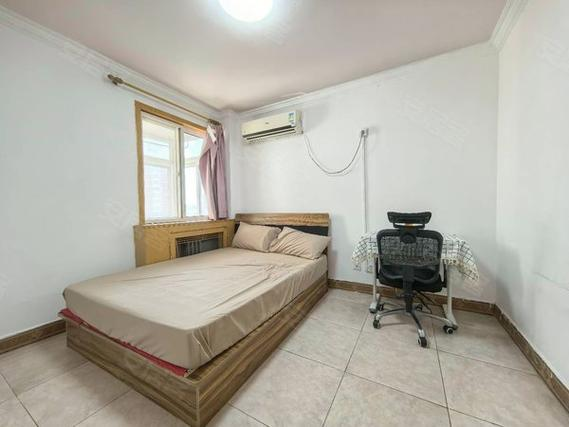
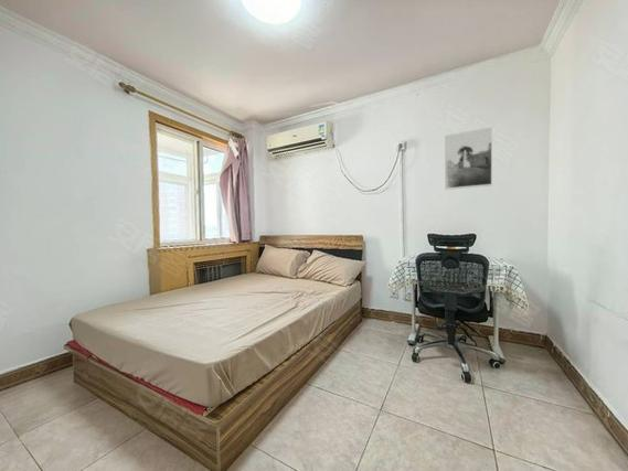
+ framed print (467, 159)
